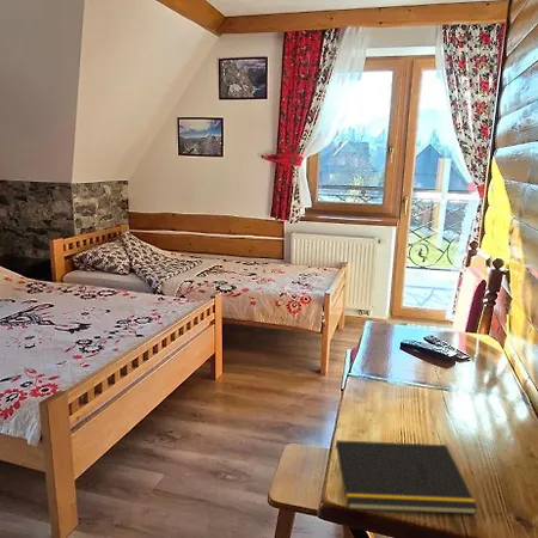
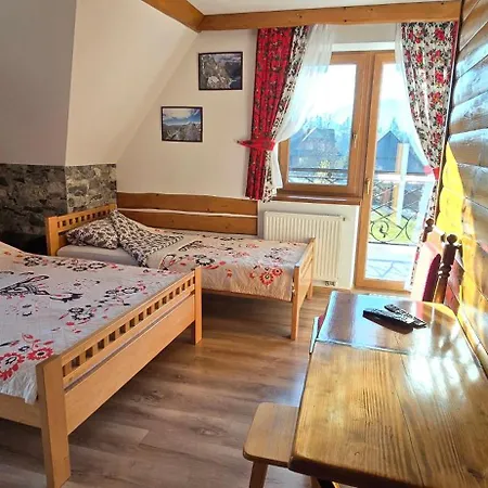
- notepad (401, 473)
